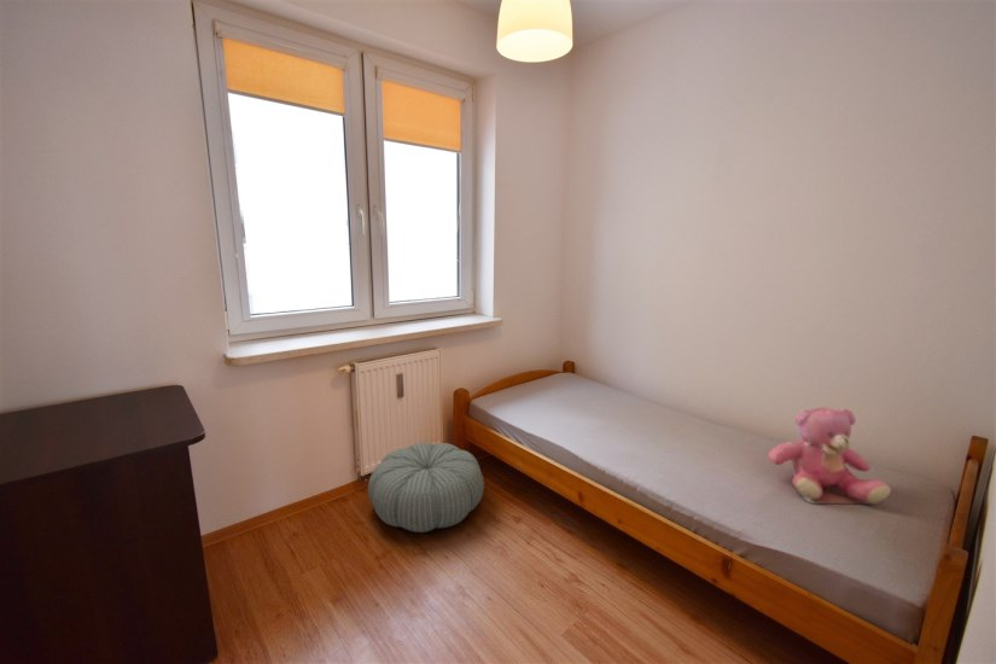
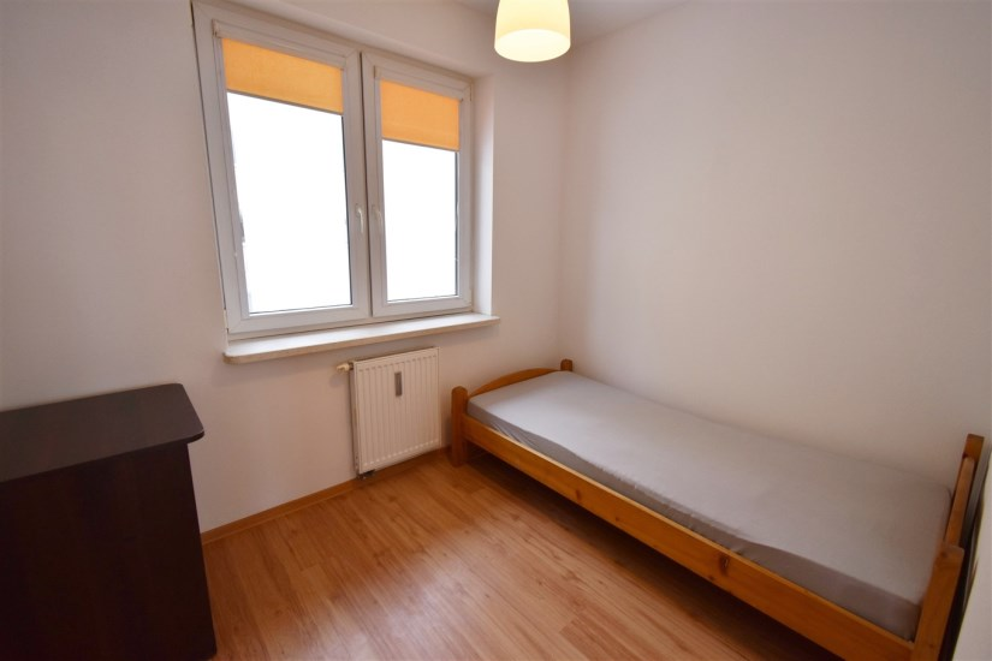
- pouf (427, 482)
- teddy bear (829, 453)
